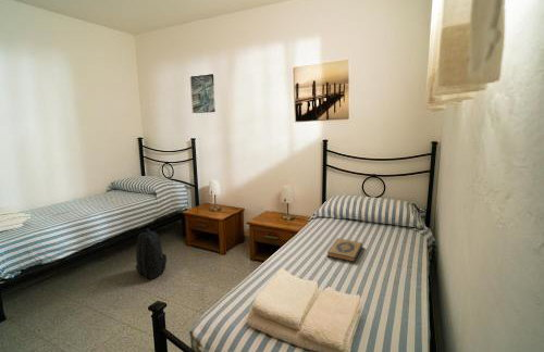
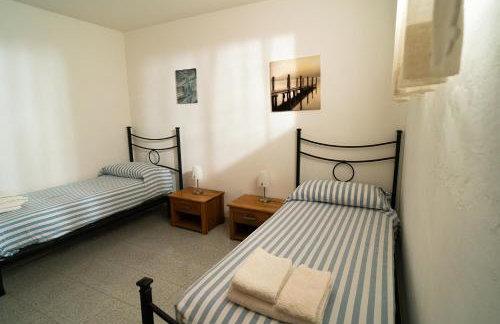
- hardback book (345, 249)
- backpack (149, 251)
